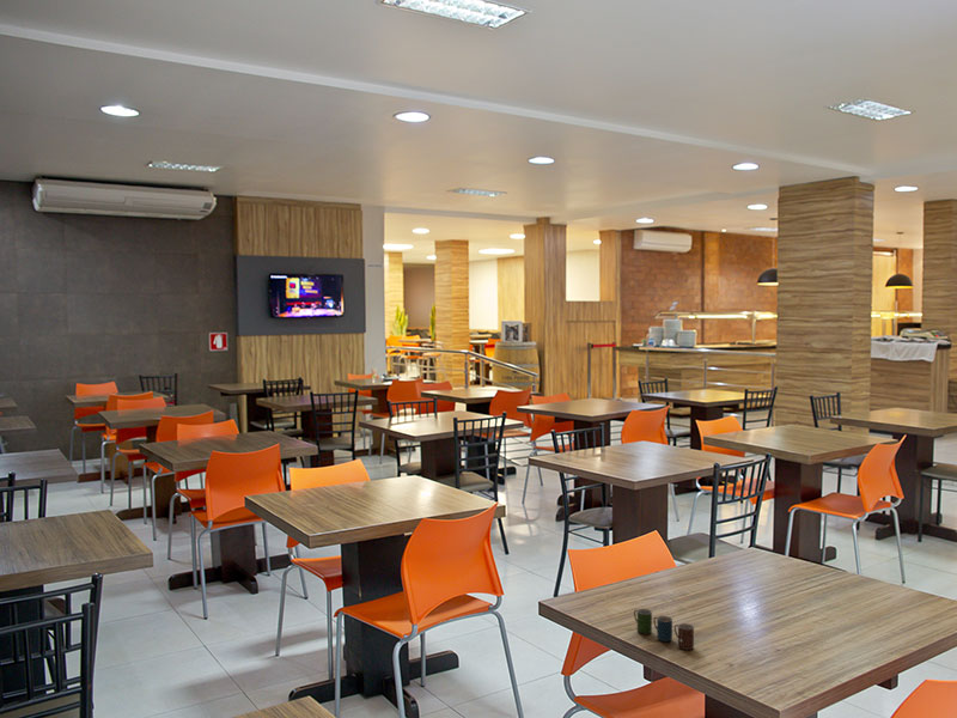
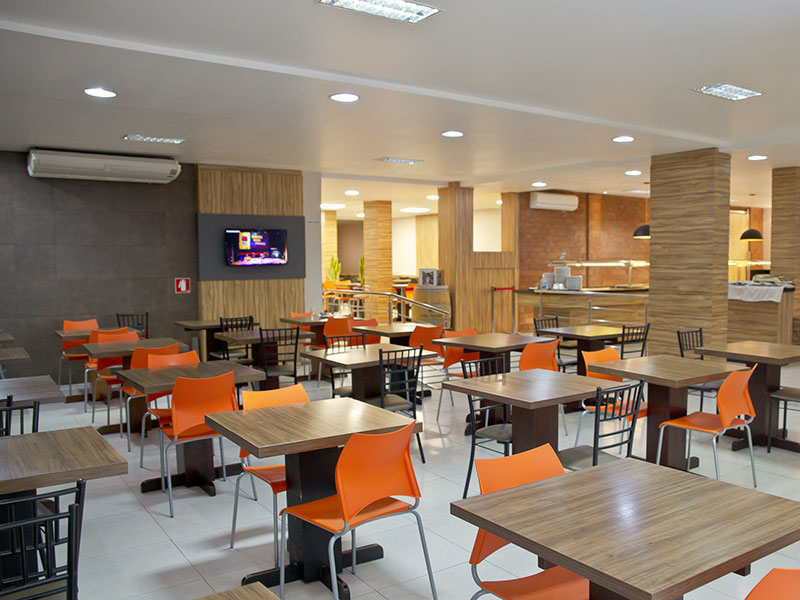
- cup (662, 621)
